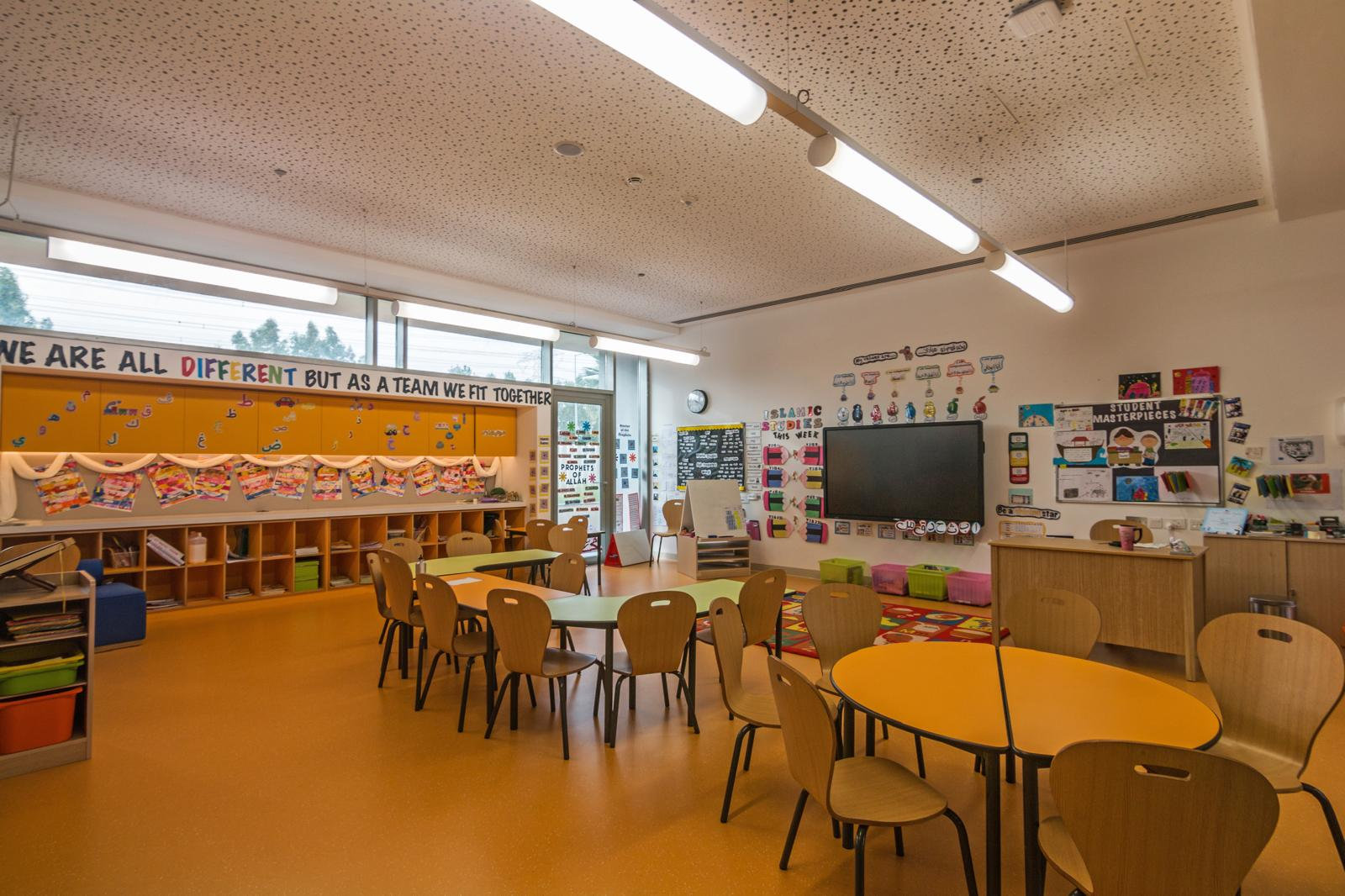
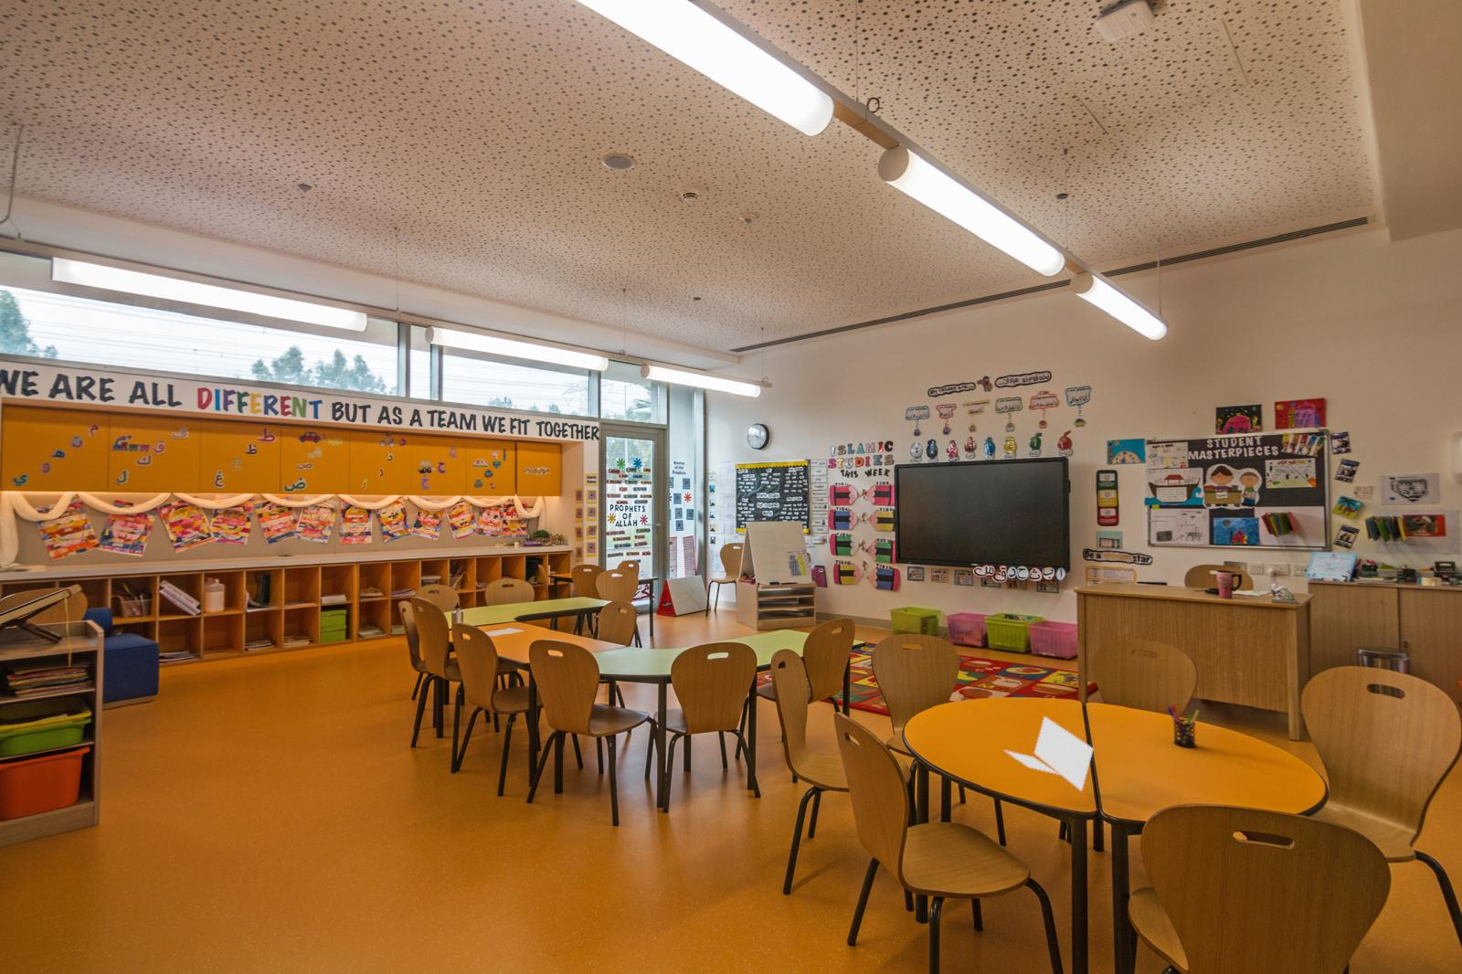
+ pen holder (1184, 725)
+ papers (1038, 753)
